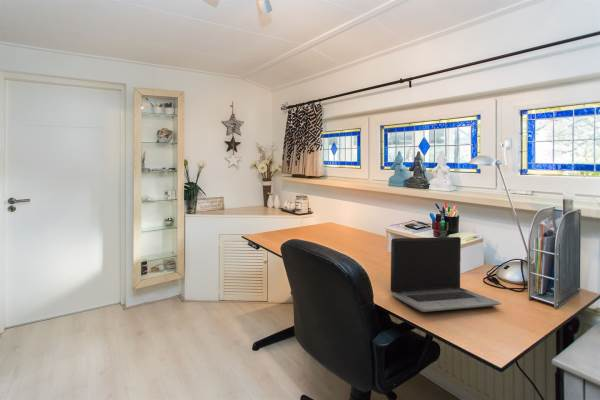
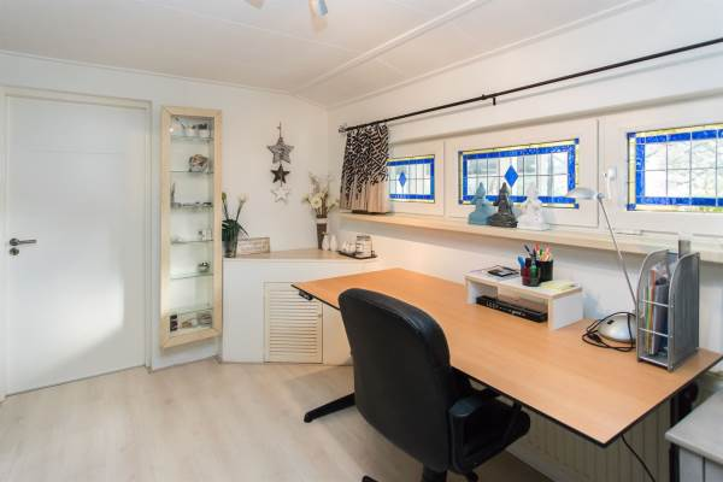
- laptop computer (443, 271)
